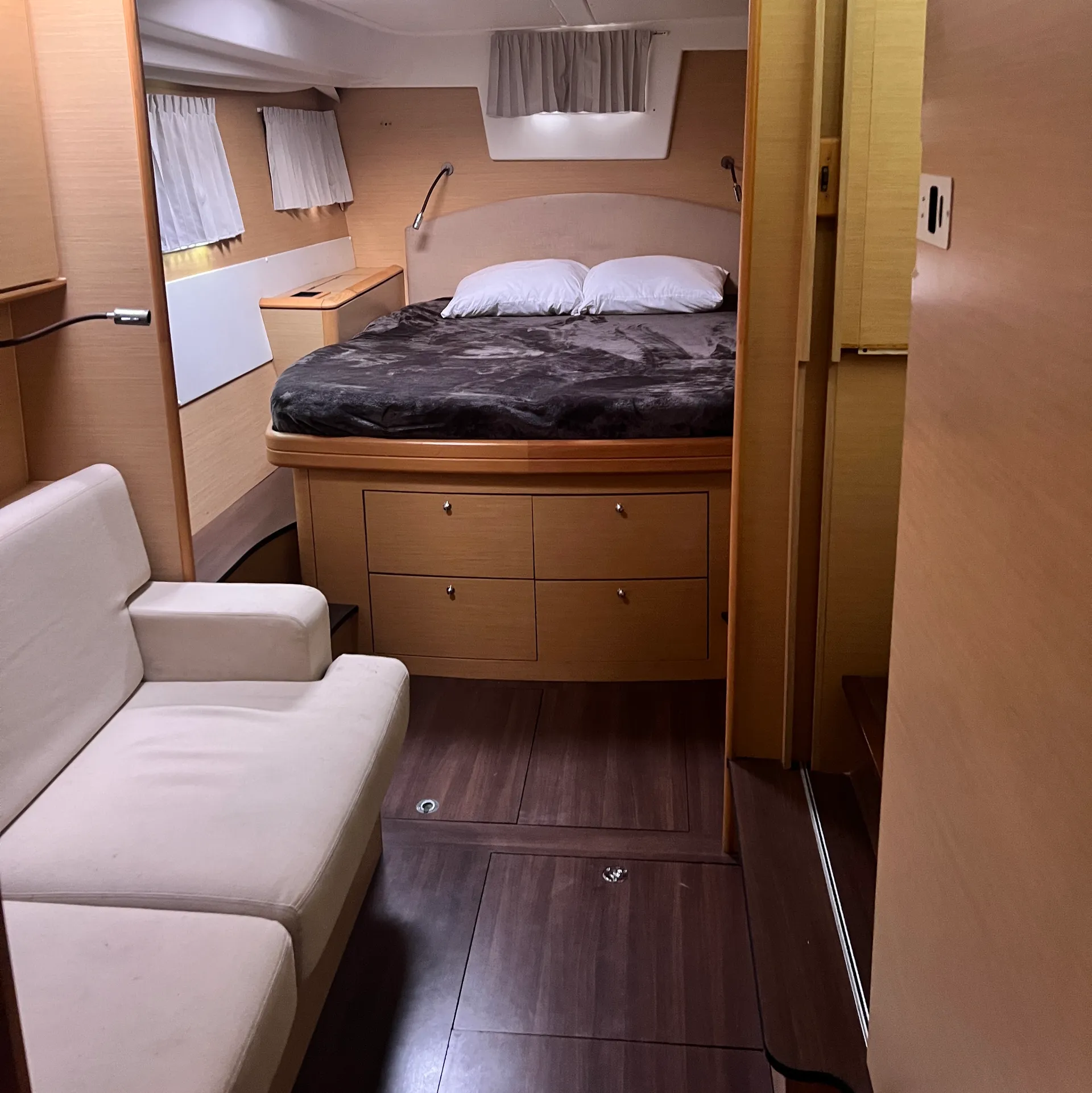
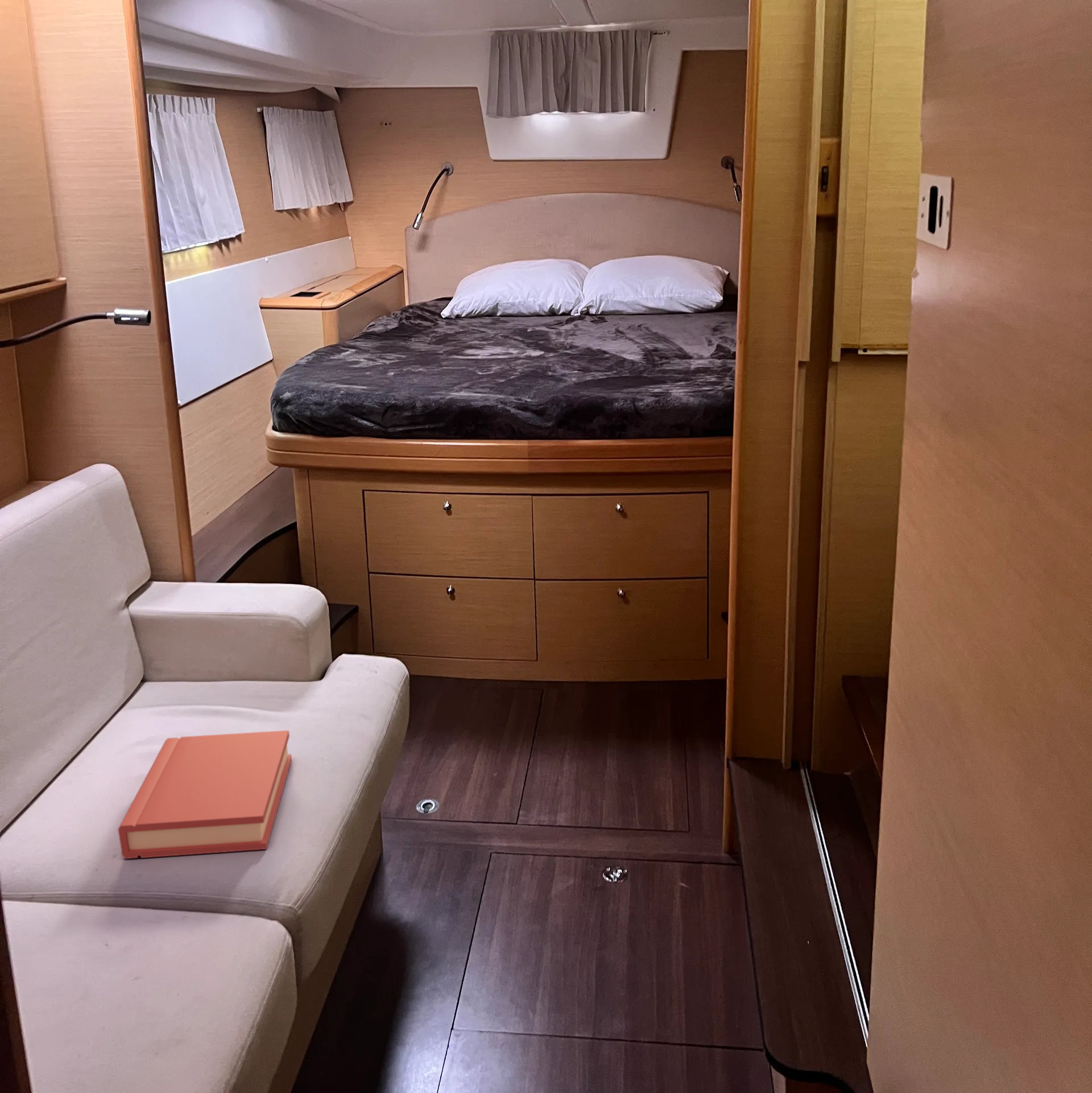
+ hardback book (212, 789)
